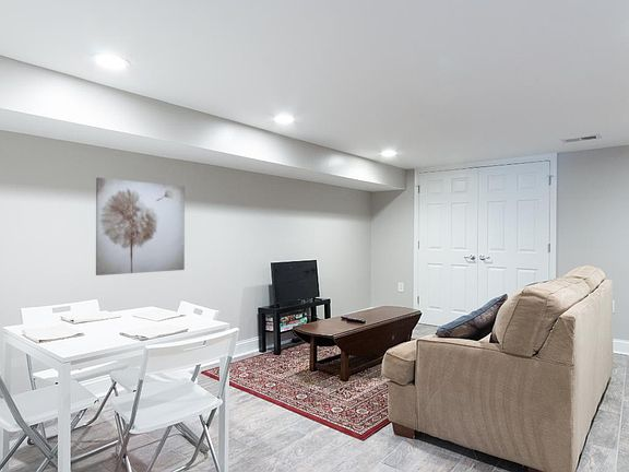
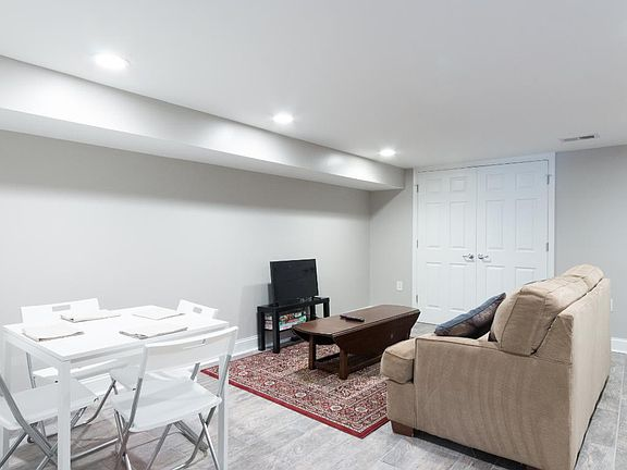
- wall art (143, 227)
